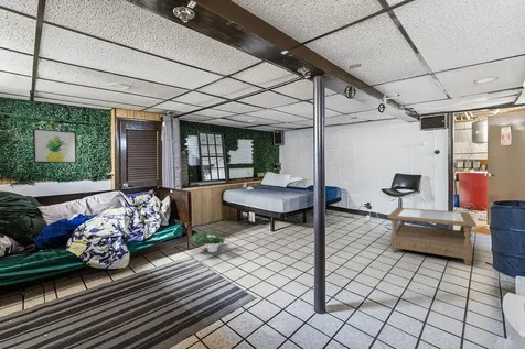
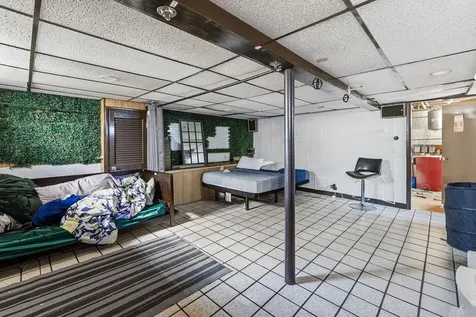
- potted plant (210, 241)
- wall art (55, 146)
- coffee table (429, 231)
